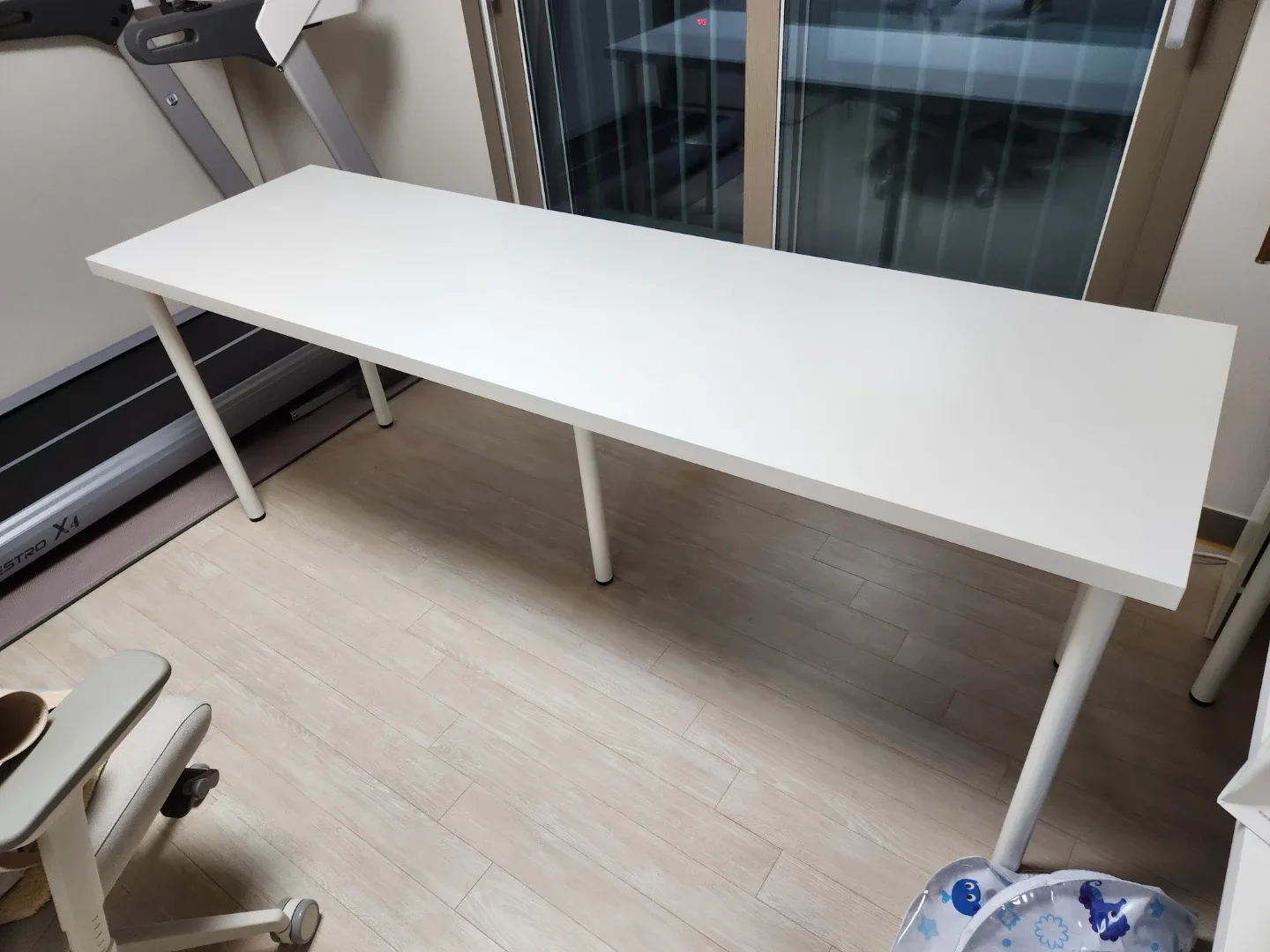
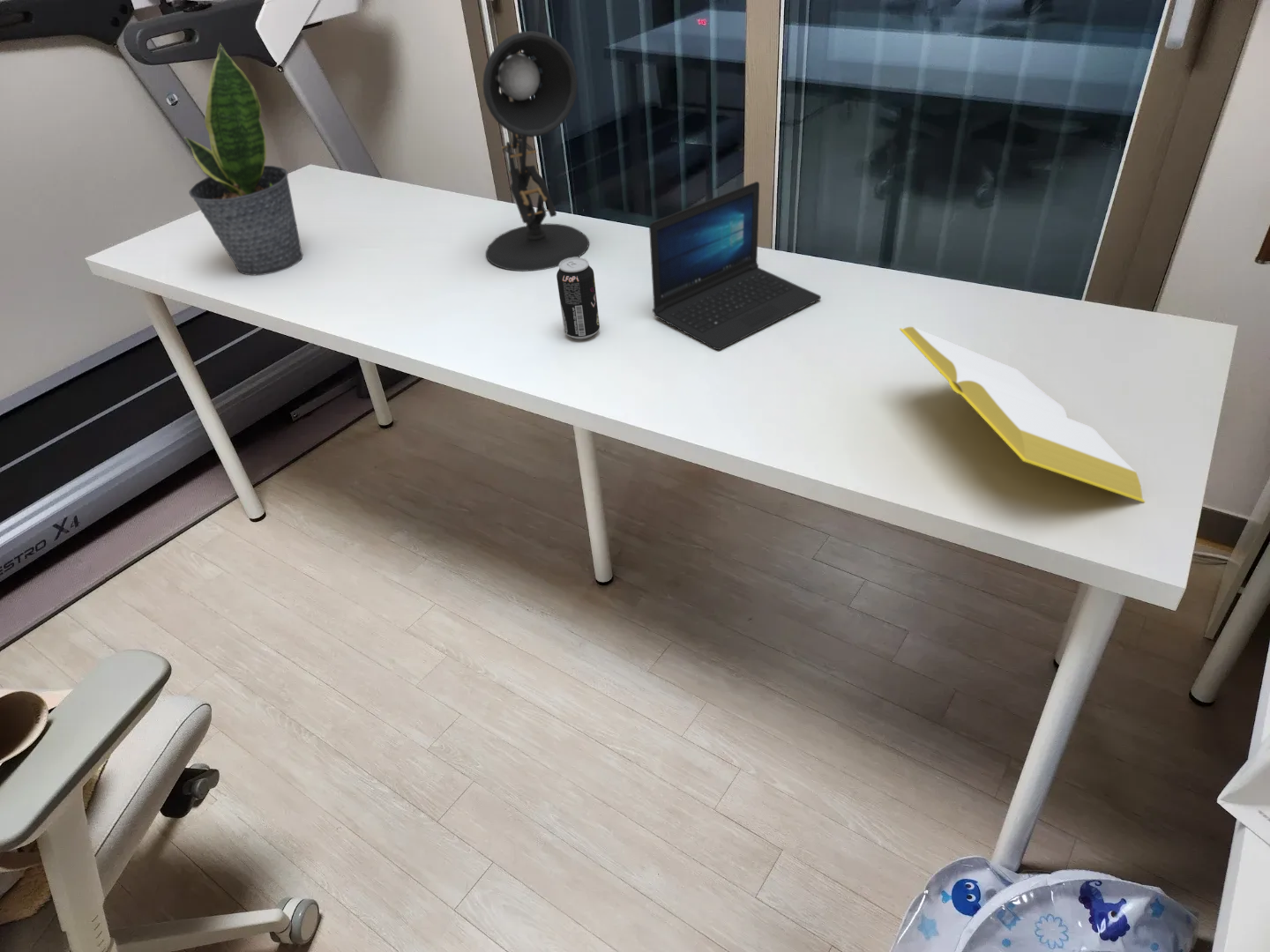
+ beverage can (578, 299)
+ desk lamp (523, 145)
+ notepad (1018, 404)
+ laptop (737, 263)
+ potted plant (231, 162)
